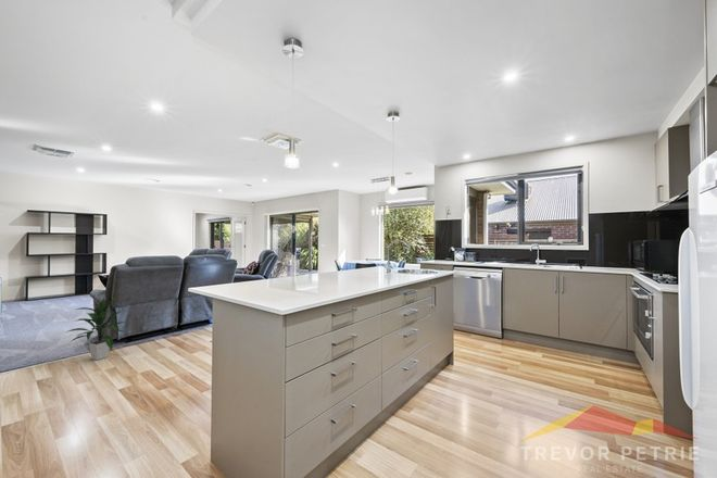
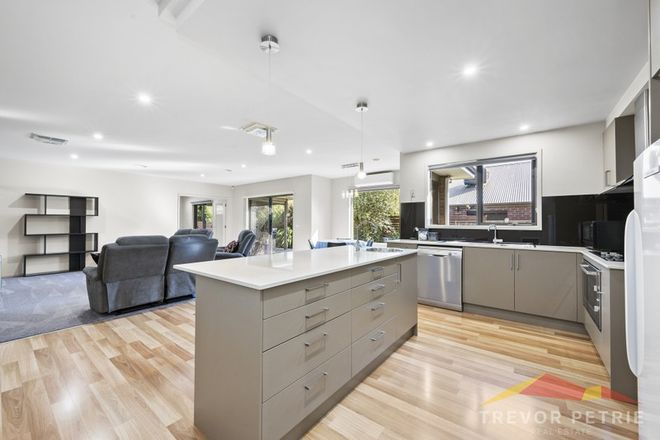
- indoor plant (99, 328)
